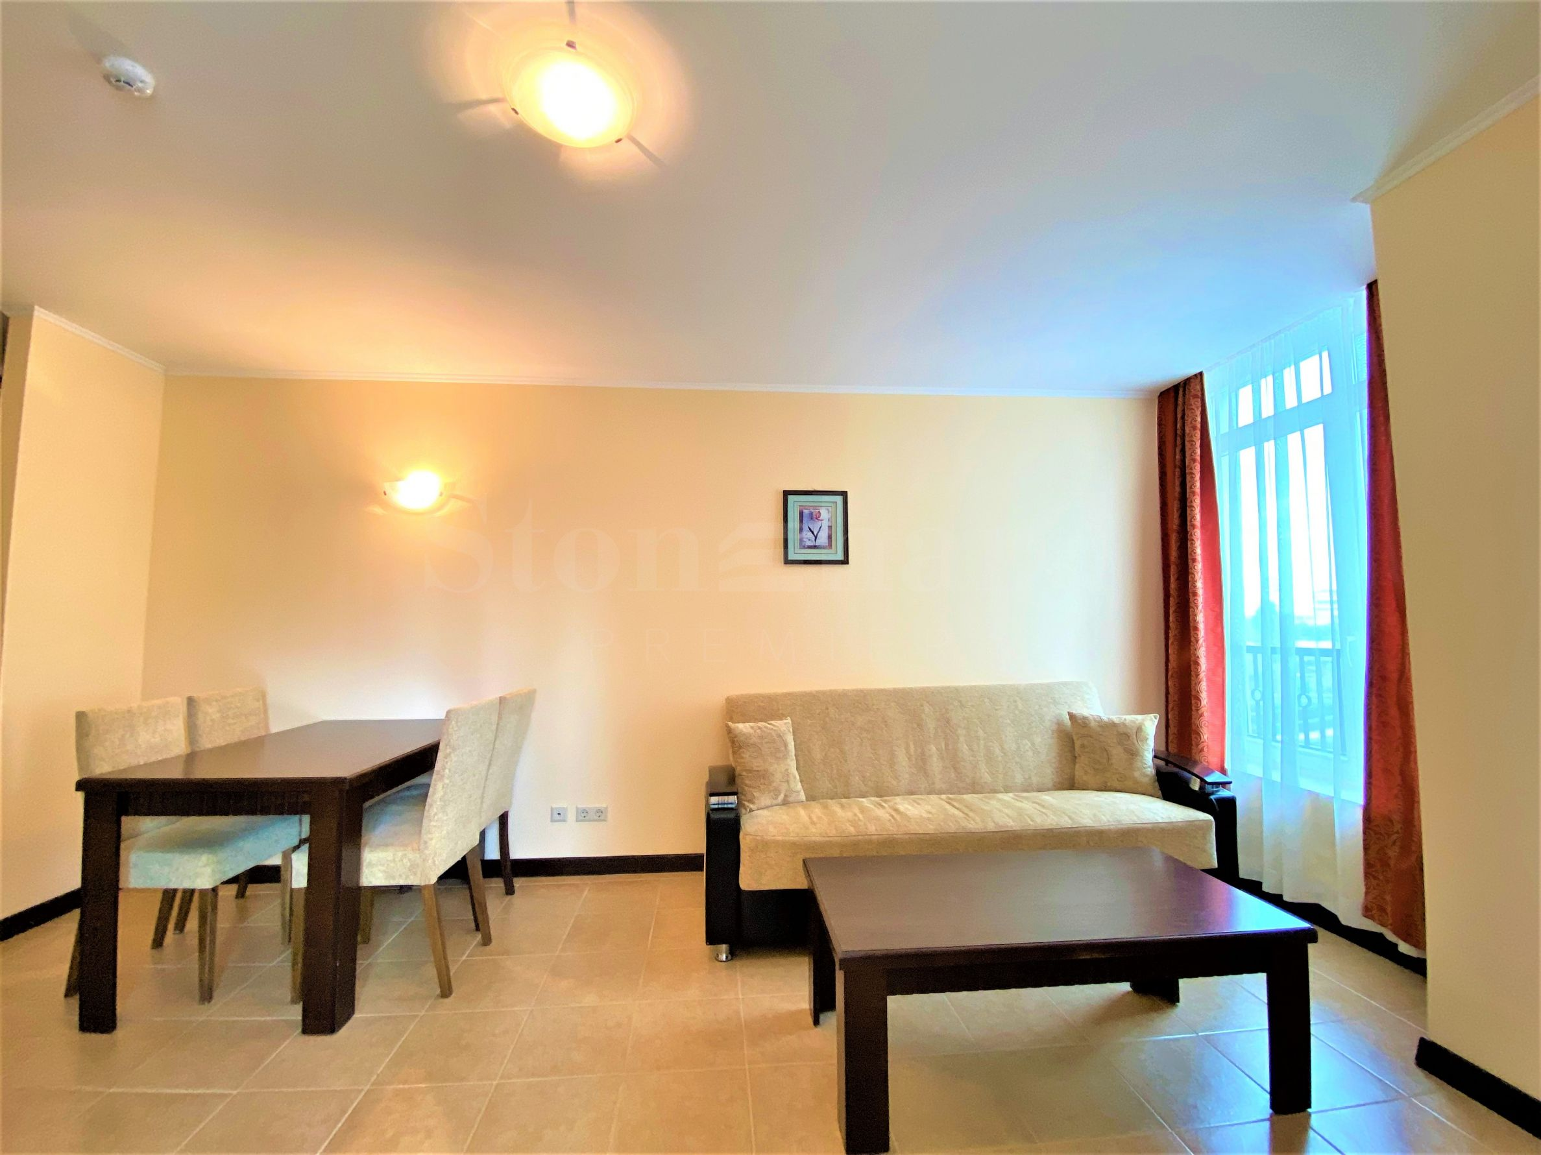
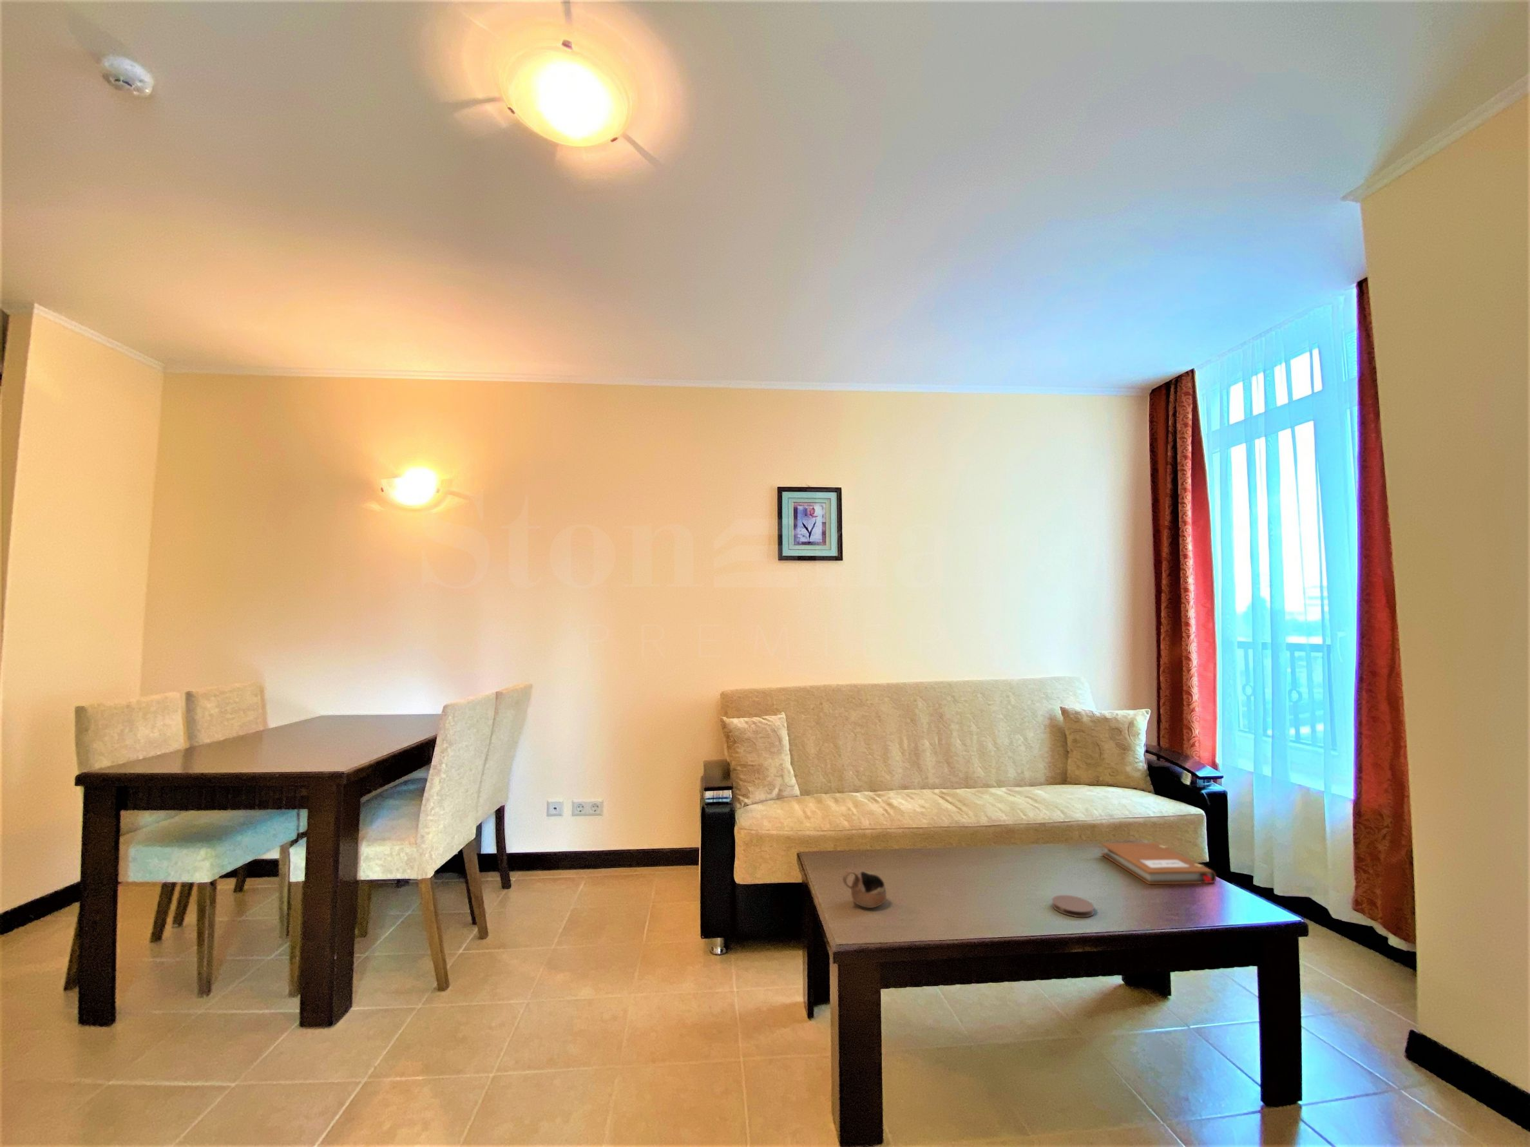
+ notebook (1157, 863)
+ coaster (1072, 906)
+ cup (864, 884)
